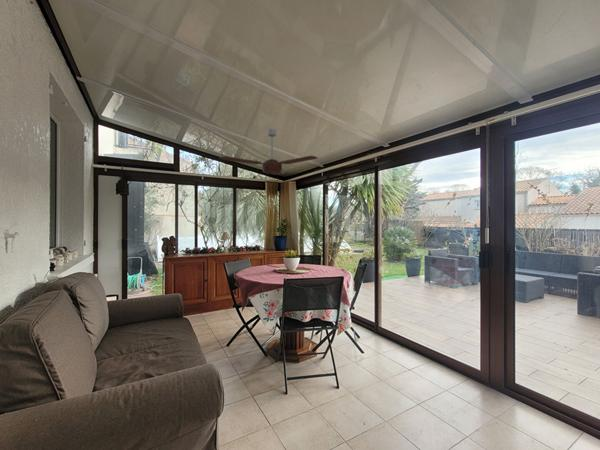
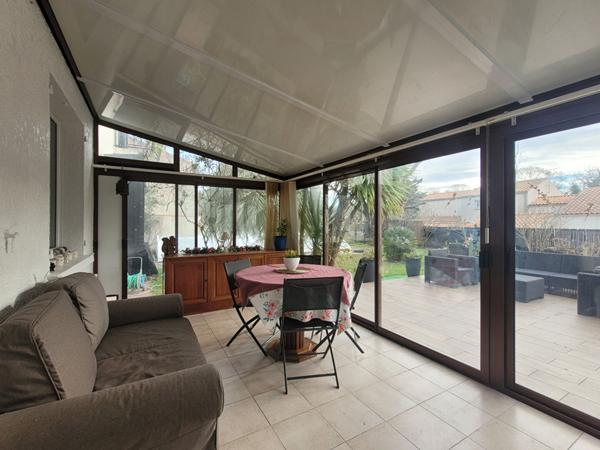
- ceiling fan (271, 153)
